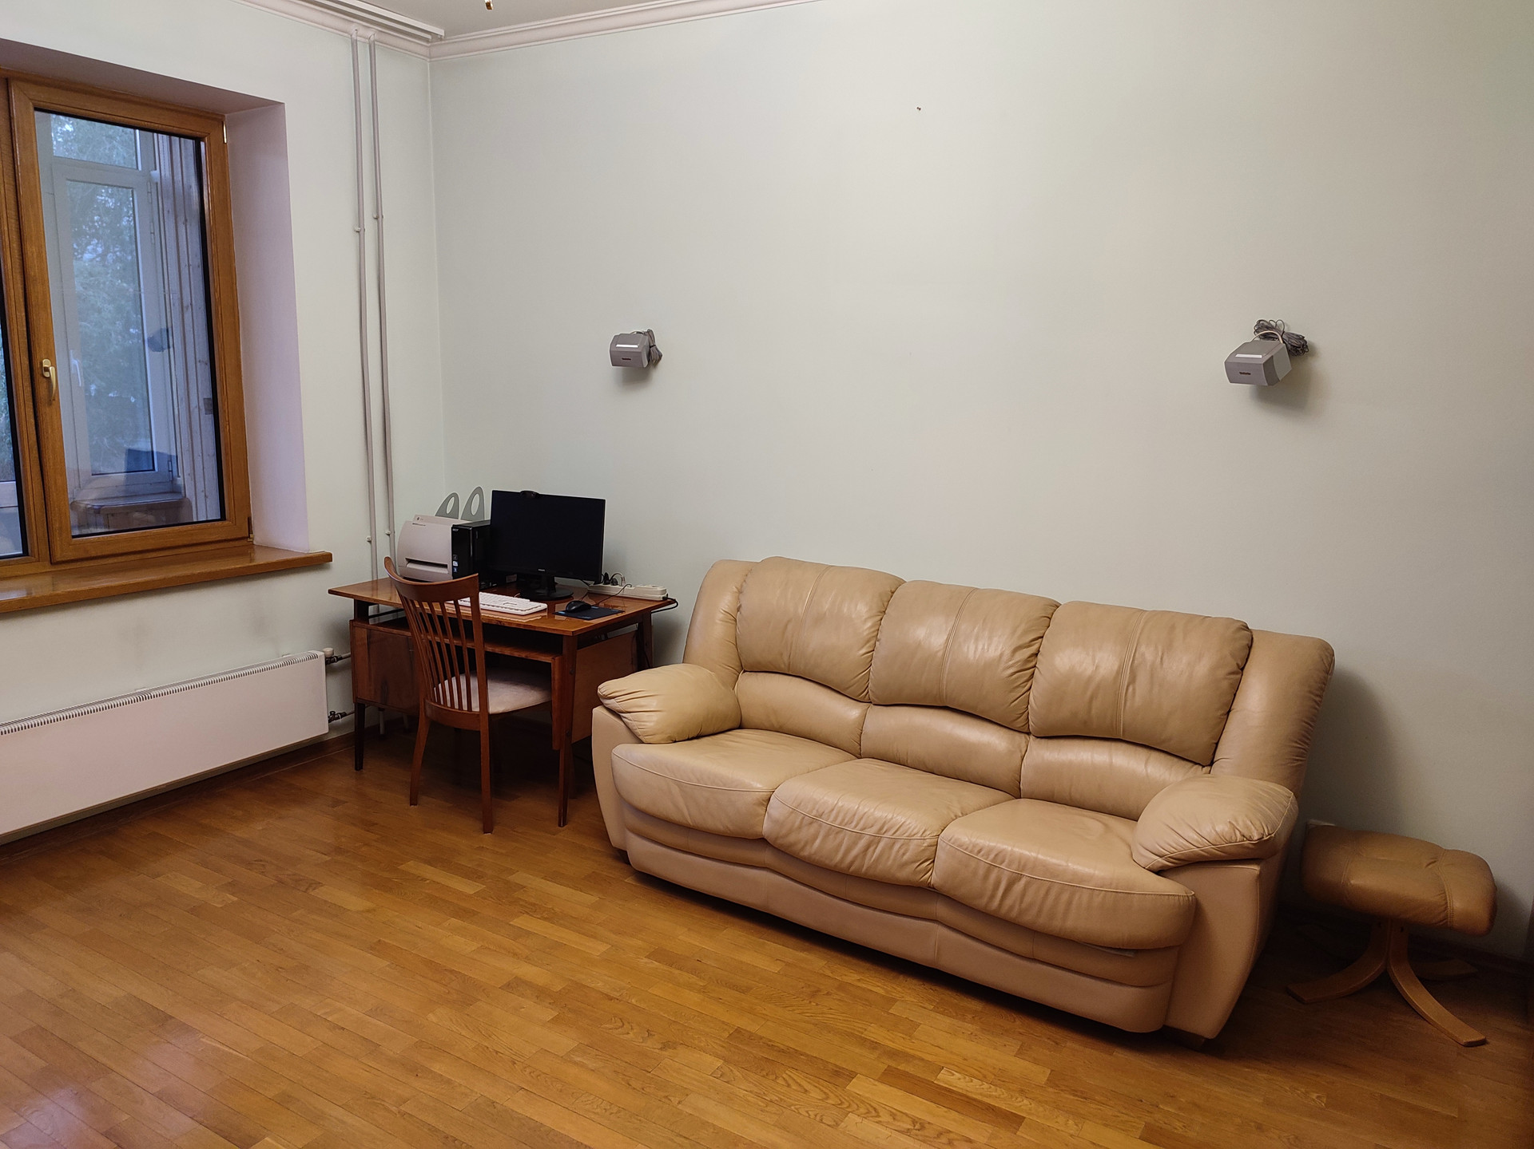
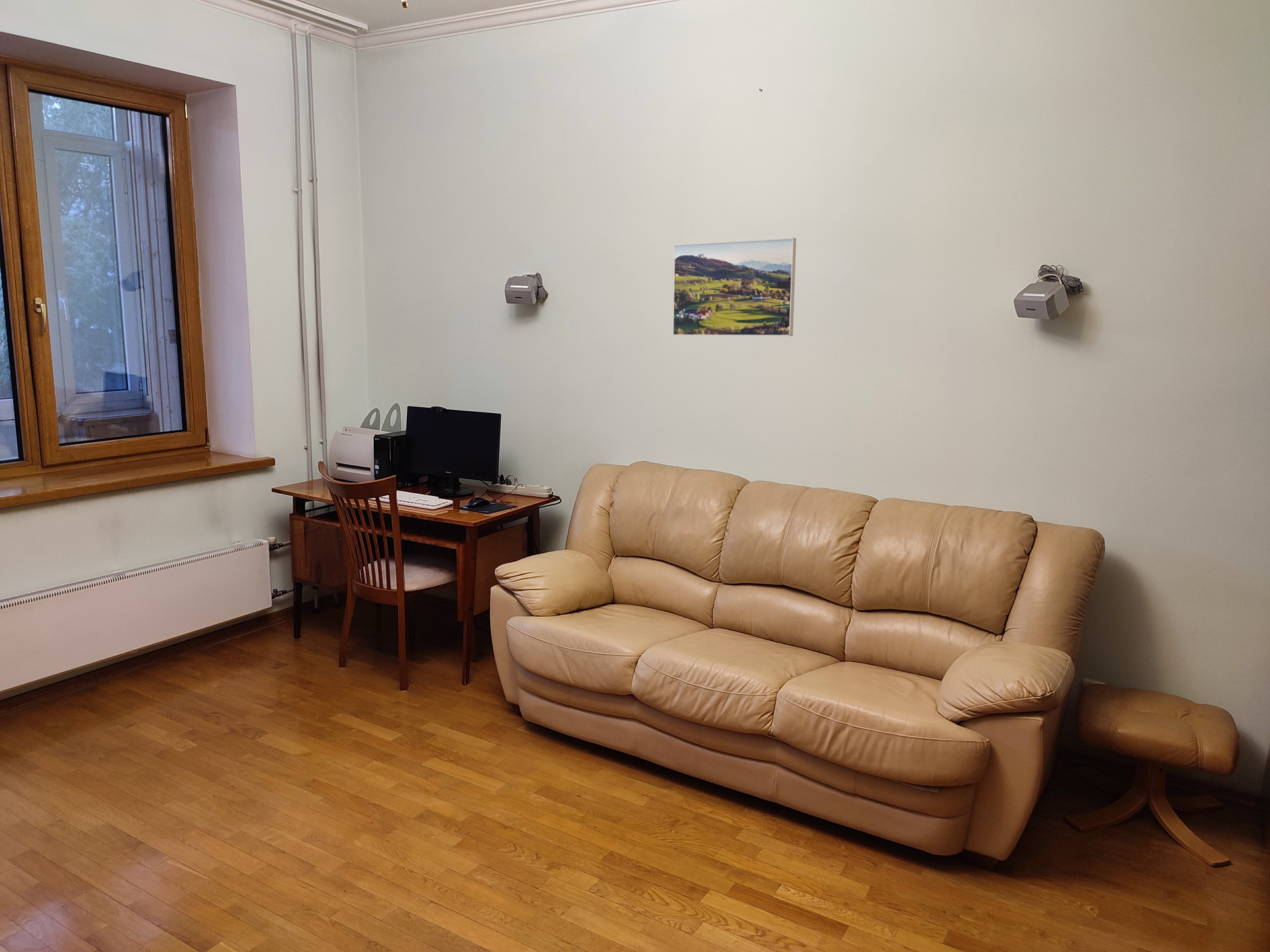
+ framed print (732, 289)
